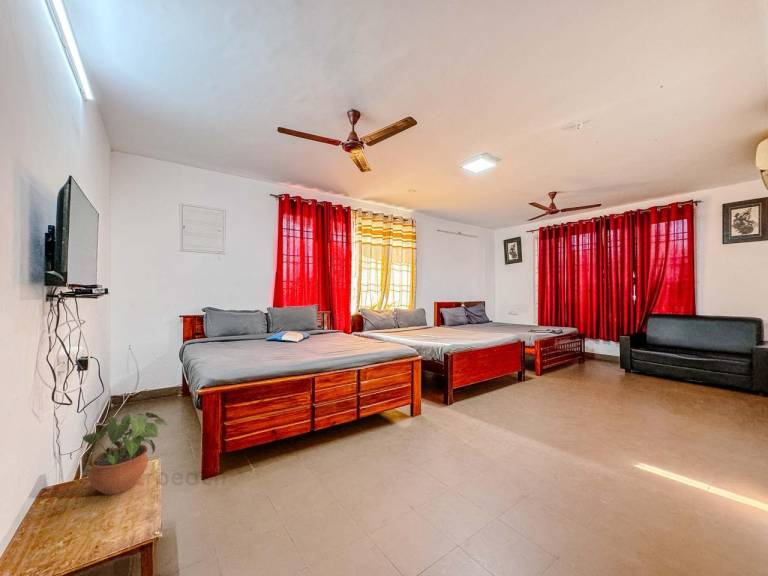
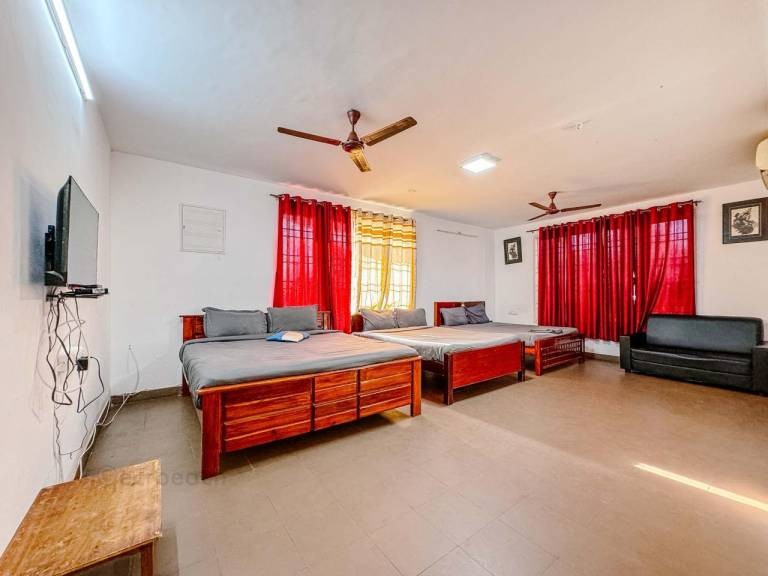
- potted plant (125, 448)
